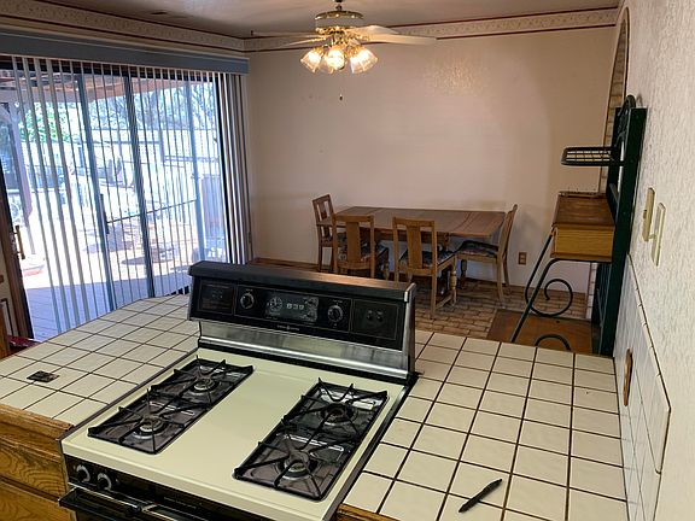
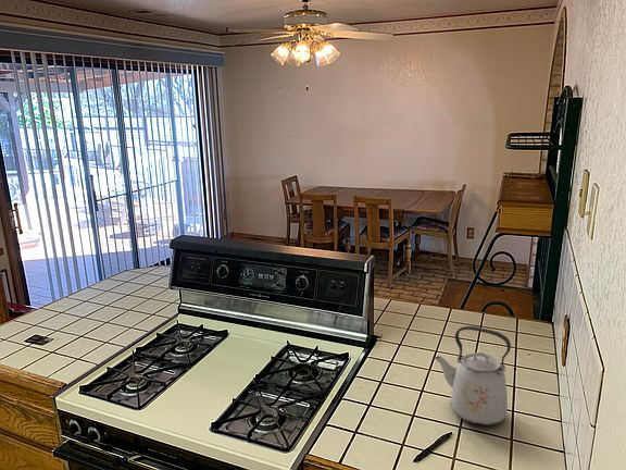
+ kettle (470, 369)
